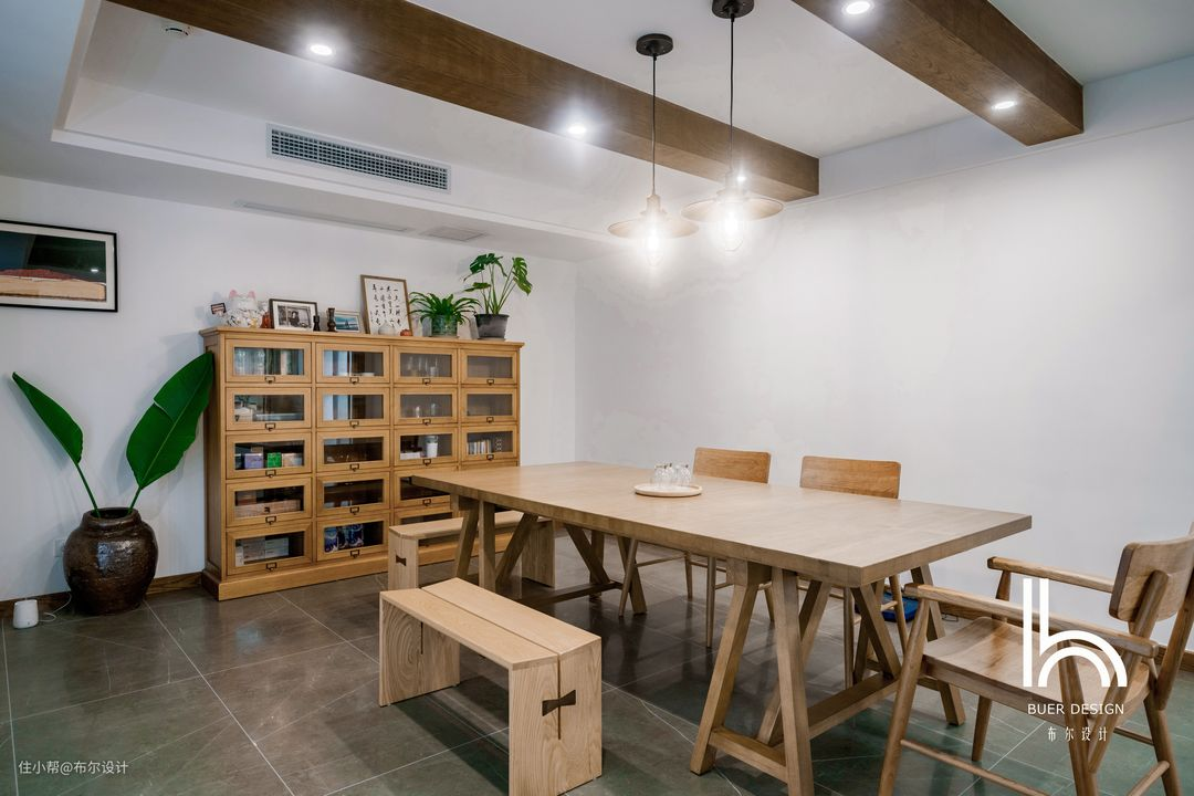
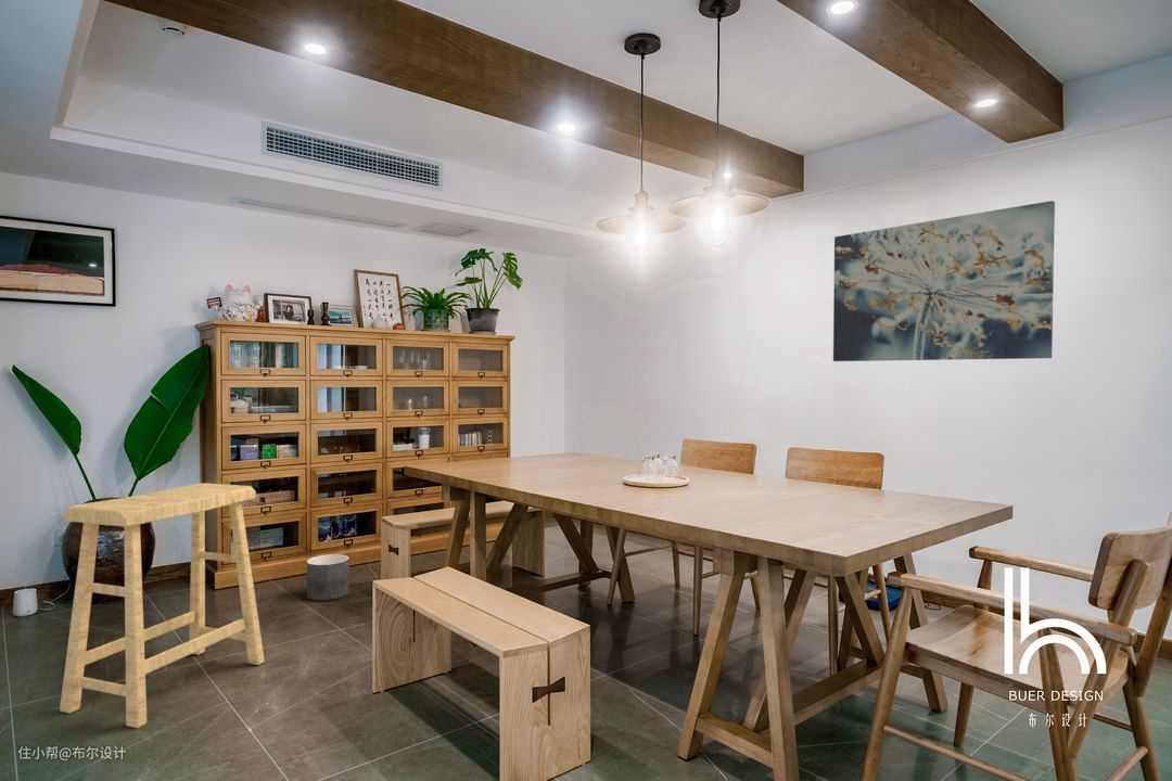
+ stool (190, 590)
+ planter (328, 577)
+ wall art (931, 291)
